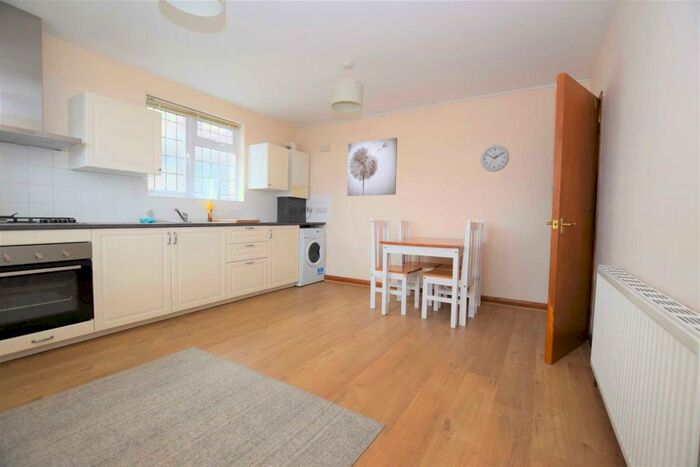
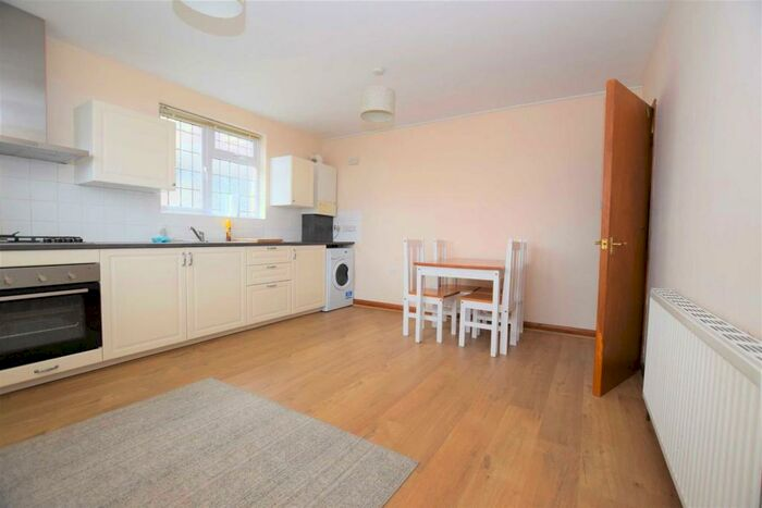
- wall clock (494, 158)
- wall art (371, 168)
